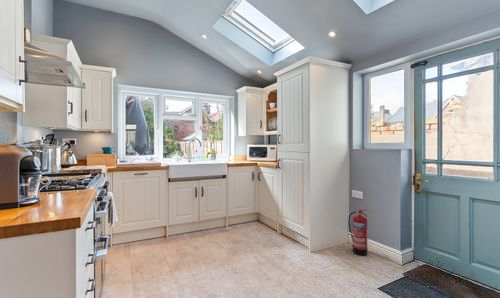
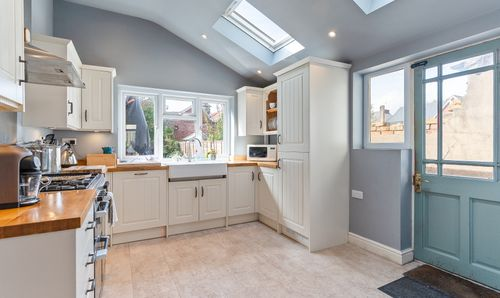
- fire extinguisher (357, 229)
